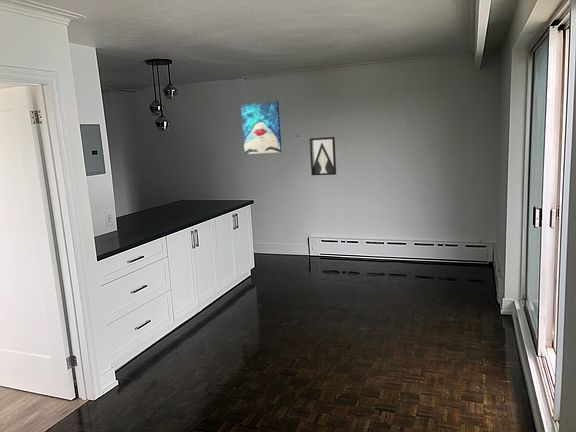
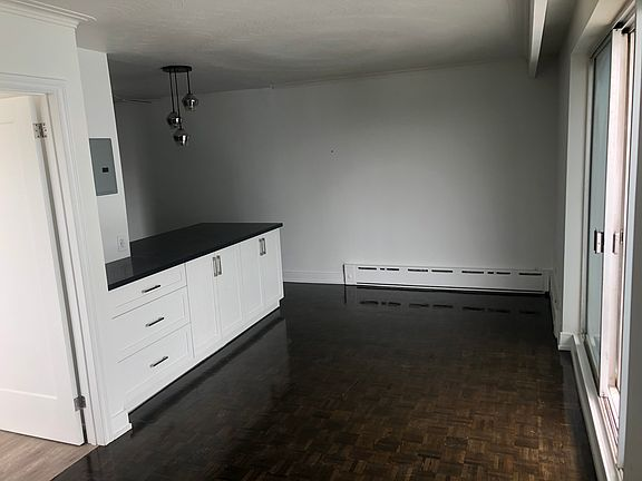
- wall art (322, 156)
- wall art (261, 128)
